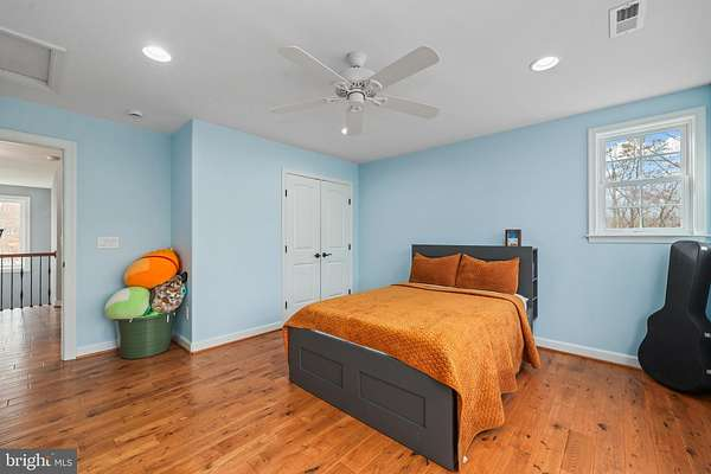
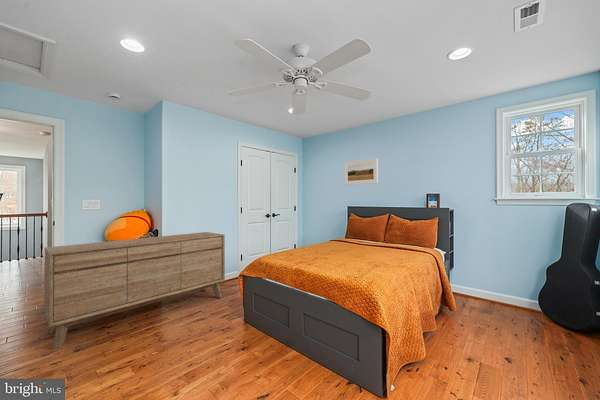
+ sideboard (149, 275)
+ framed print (360, 172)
